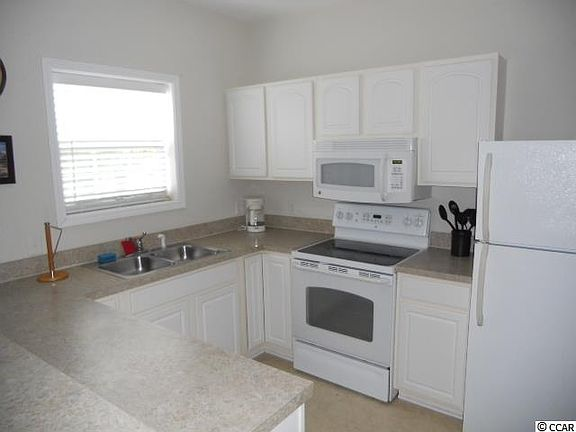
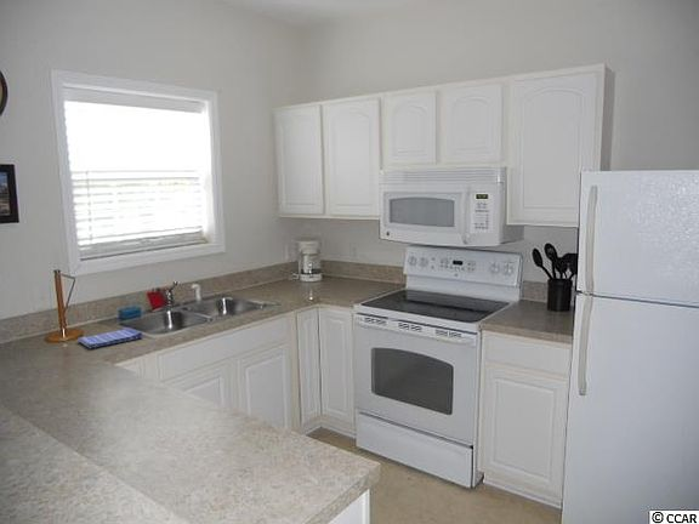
+ dish towel (110, 336)
